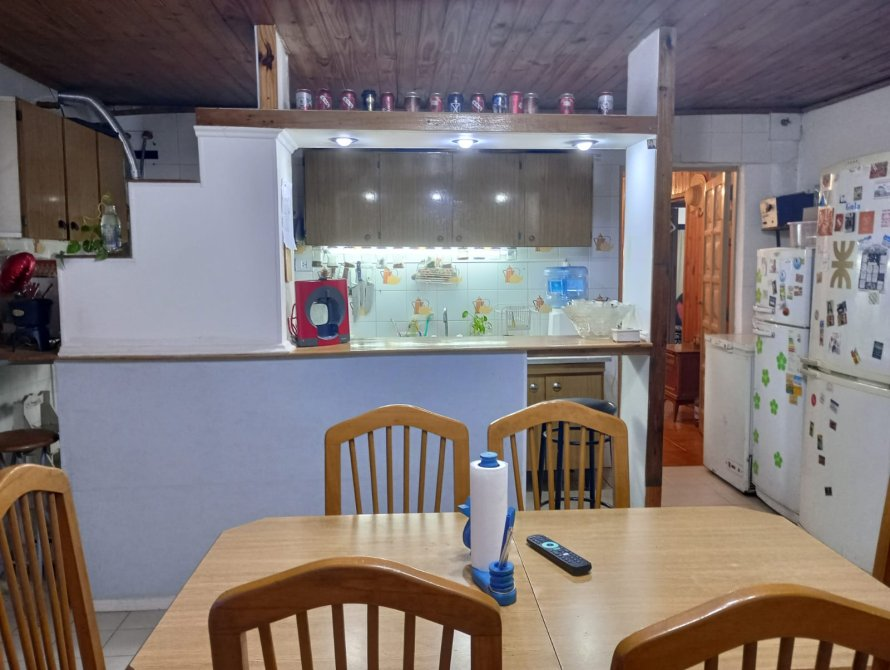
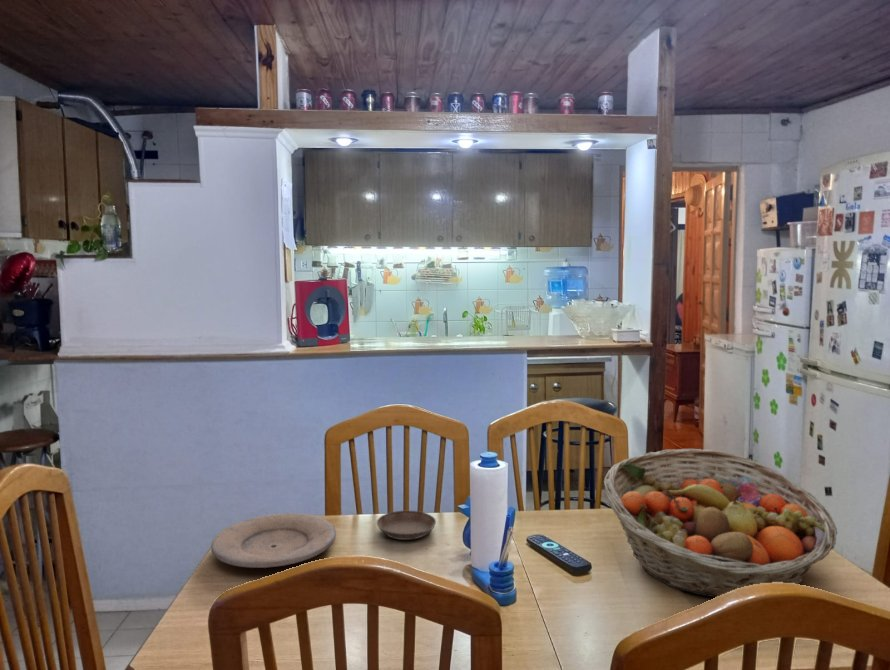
+ fruit basket (714, 517)
+ saucer (406, 526)
+ plate (275, 542)
